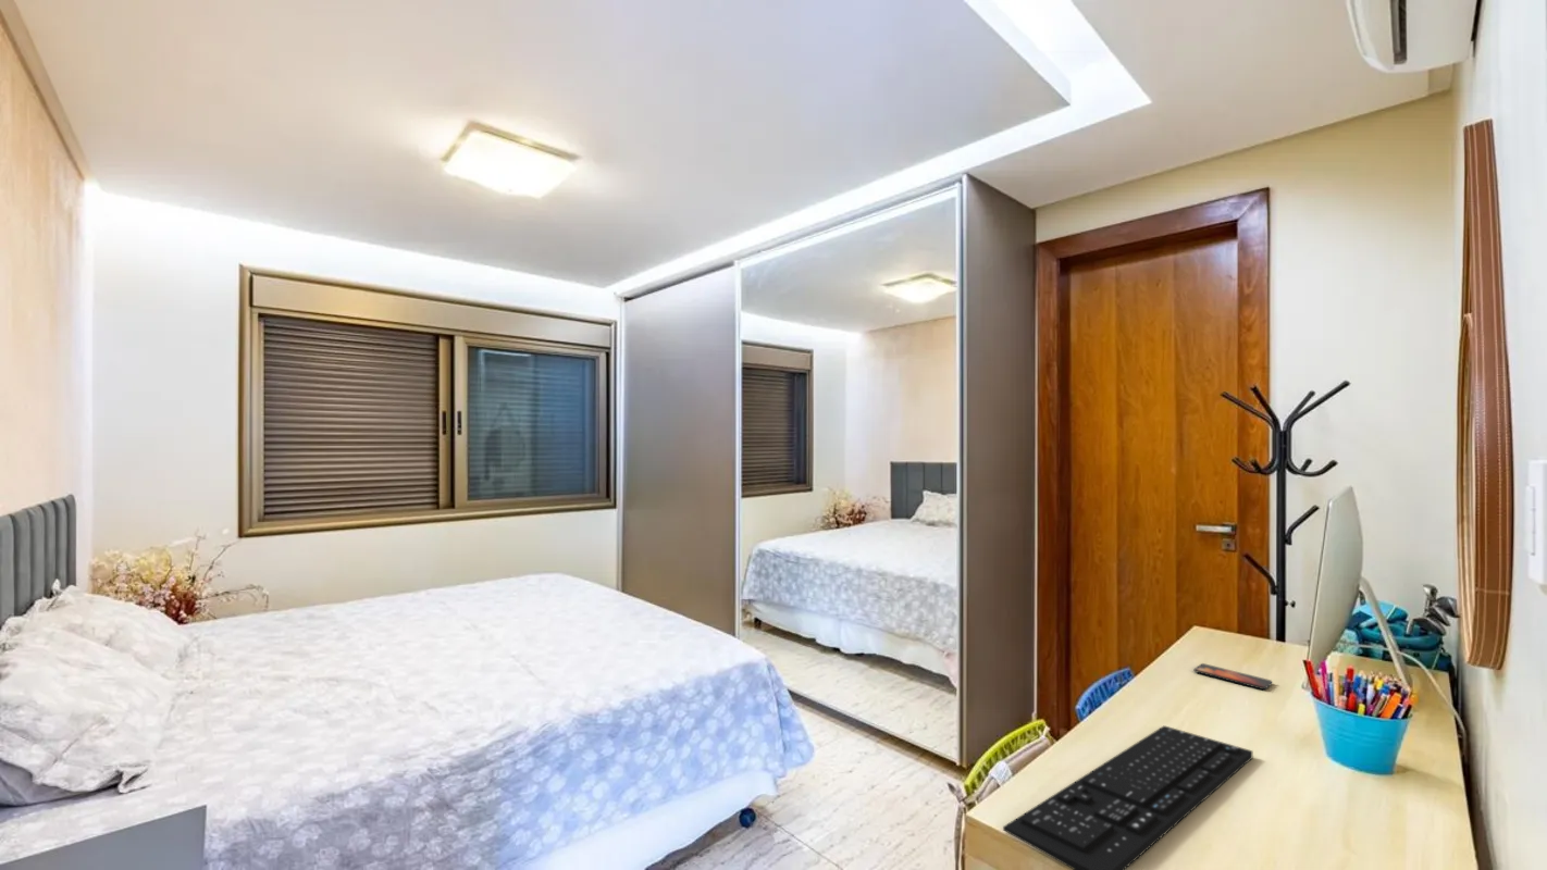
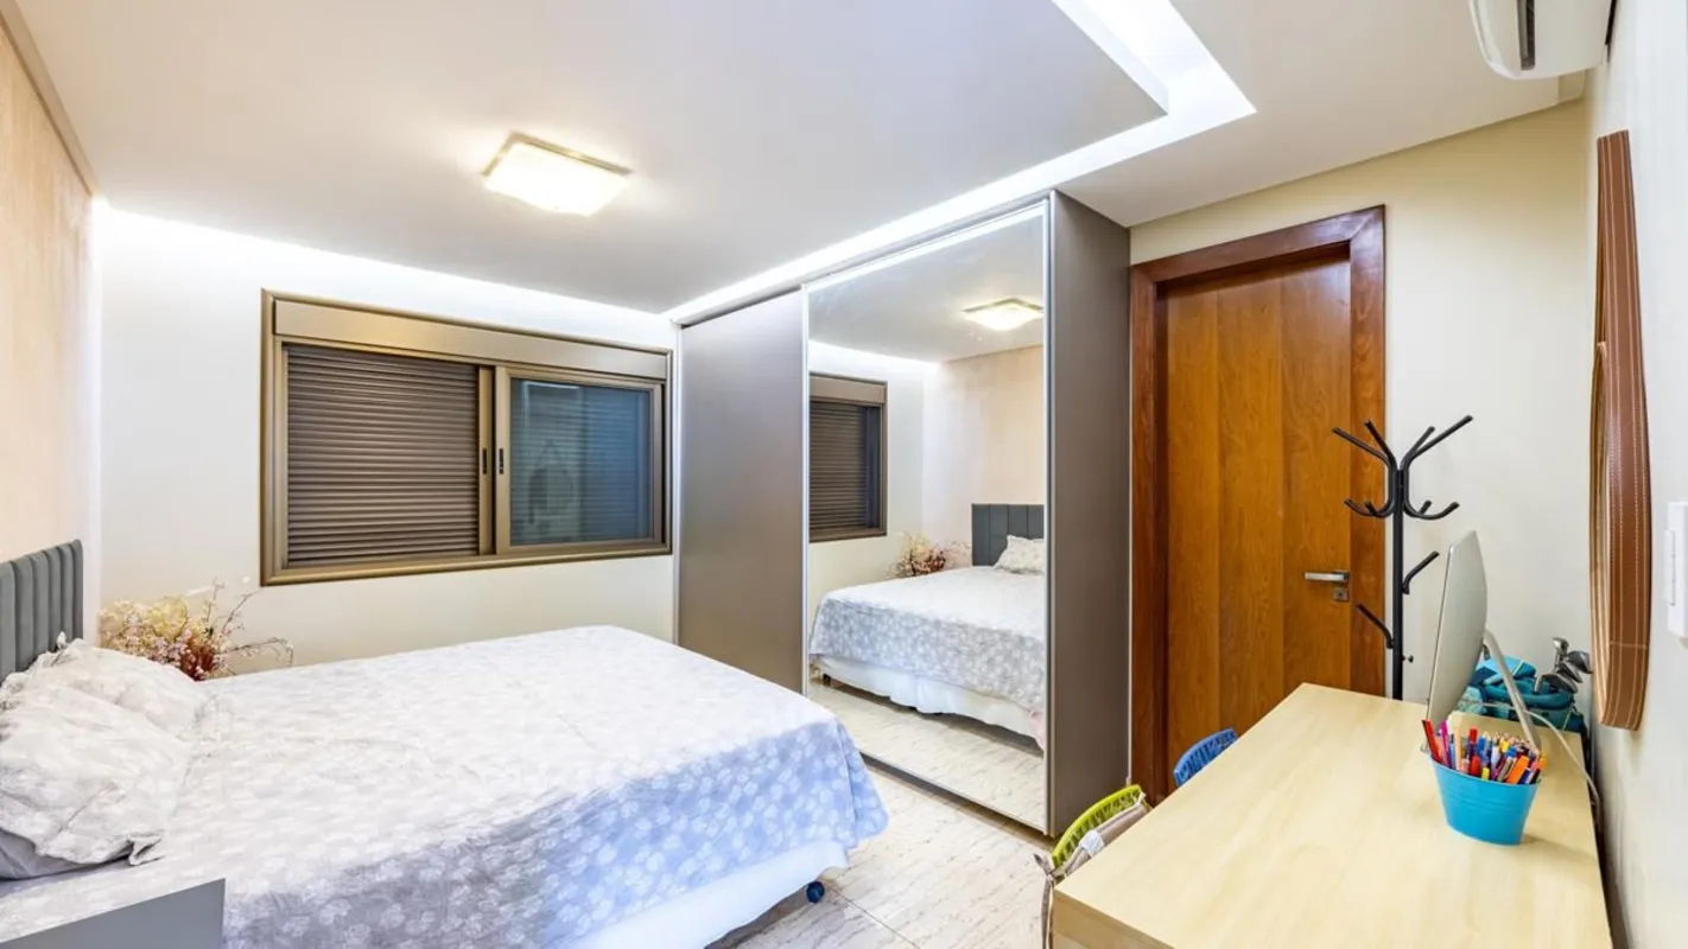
- keyboard (1140, 784)
- smartphone (1232, 675)
